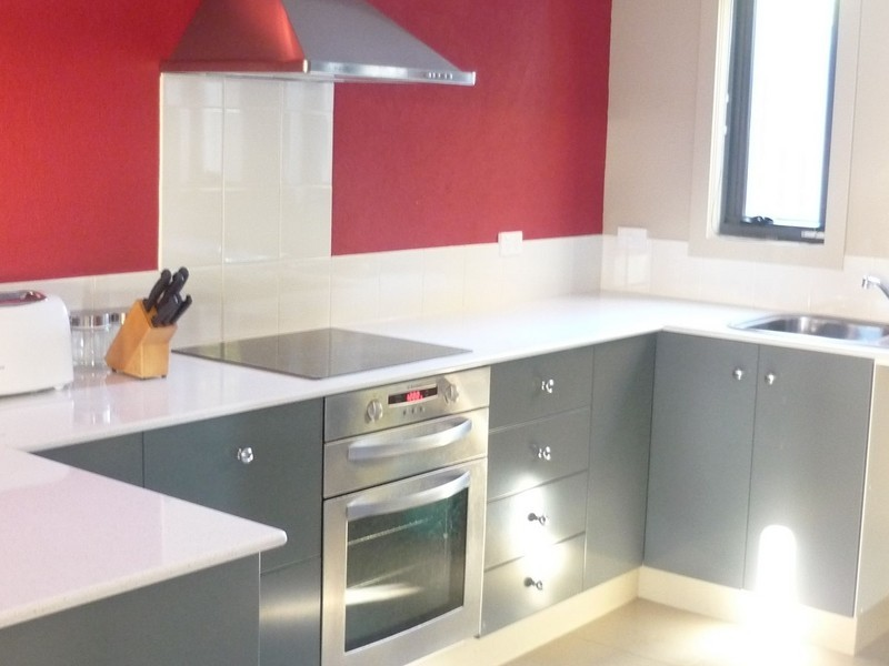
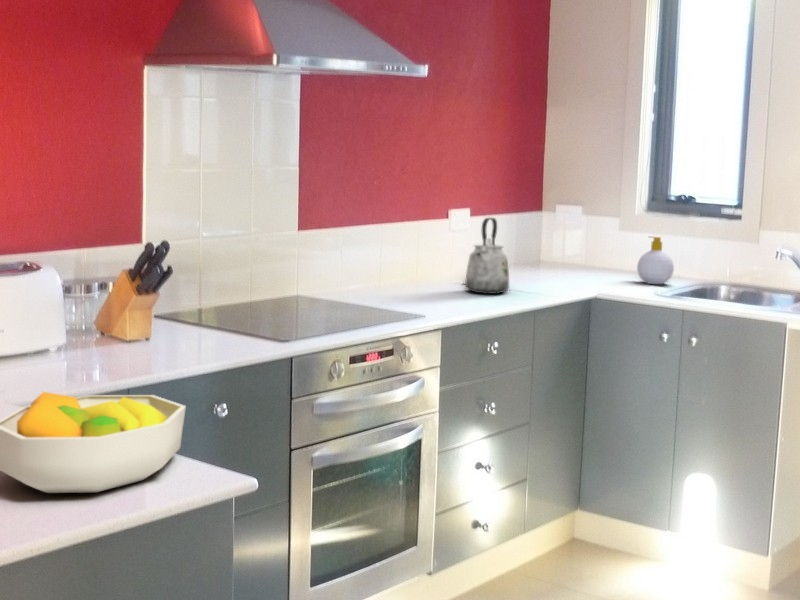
+ fruit bowl (93, 430)
+ soap bottle (655, 260)
+ kettle (486, 255)
